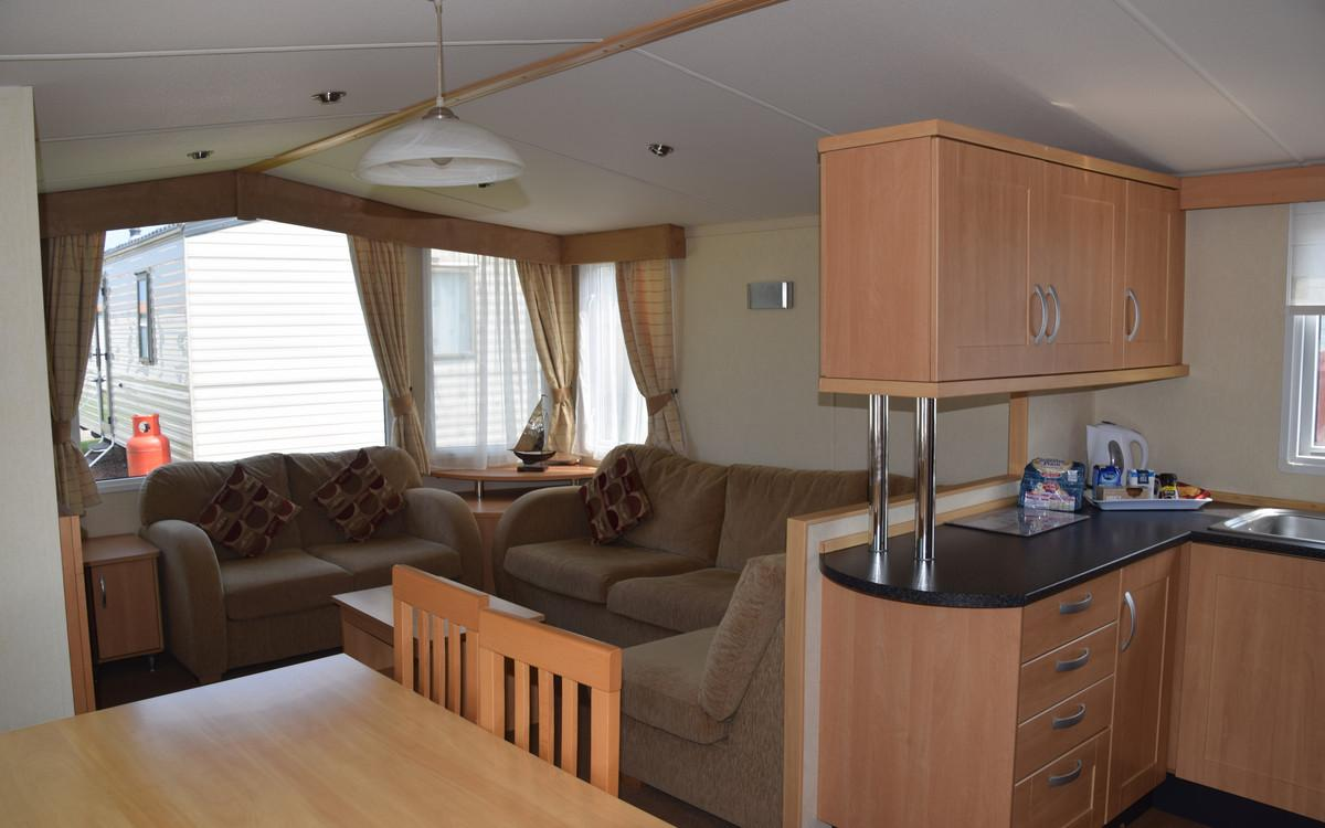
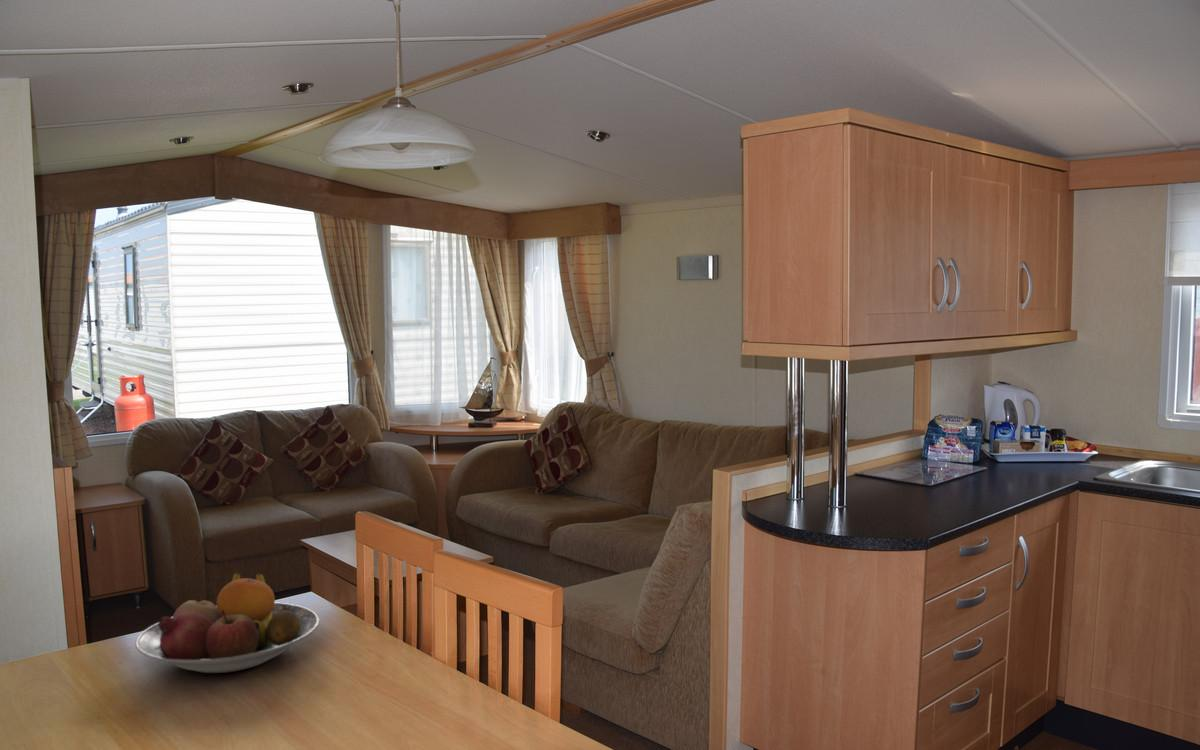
+ fruit bowl (230, 621)
